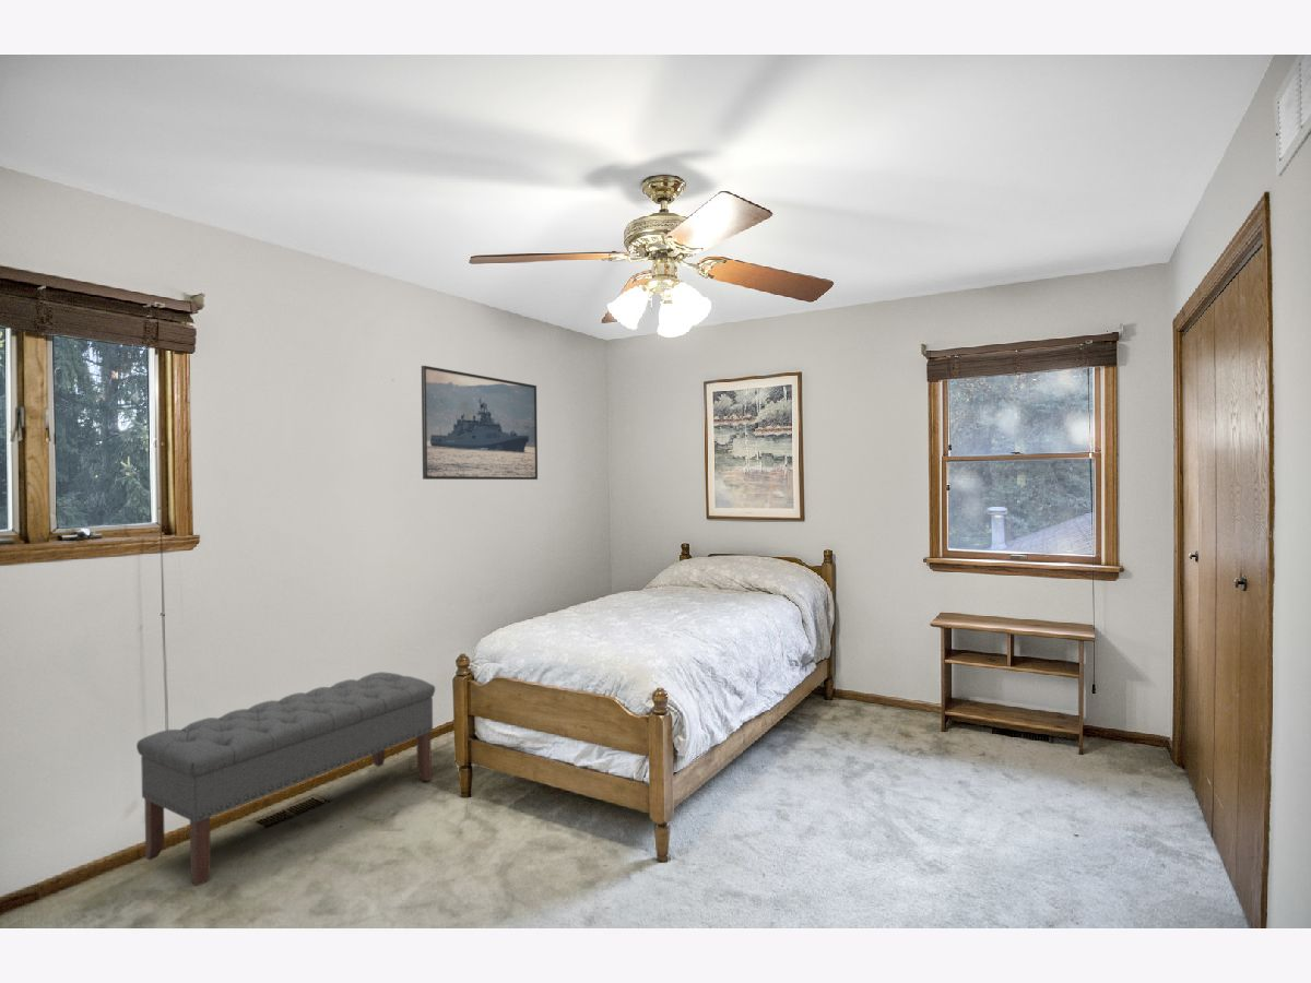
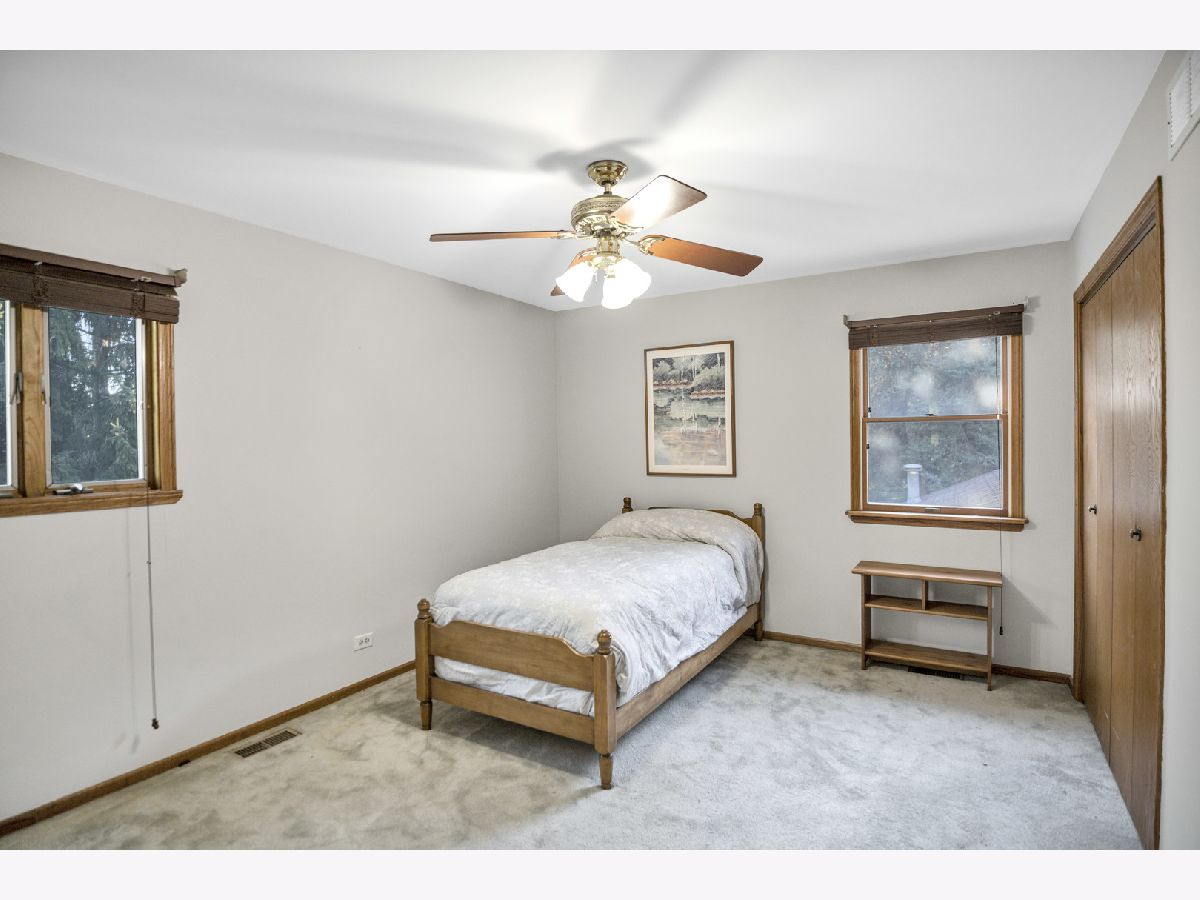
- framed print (484, 427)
- bench (304, 758)
